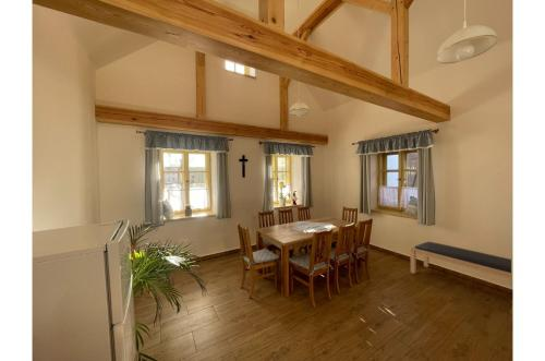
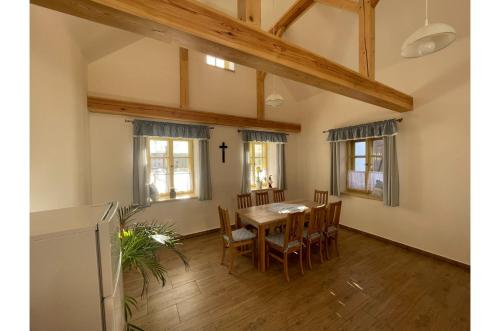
- bench (470, 267)
